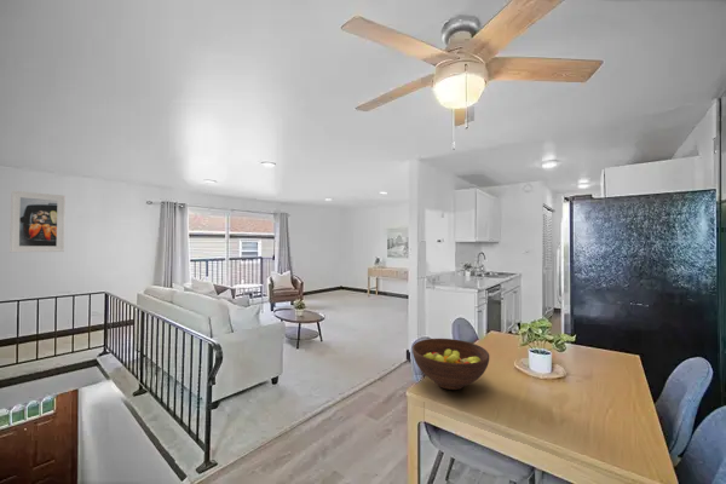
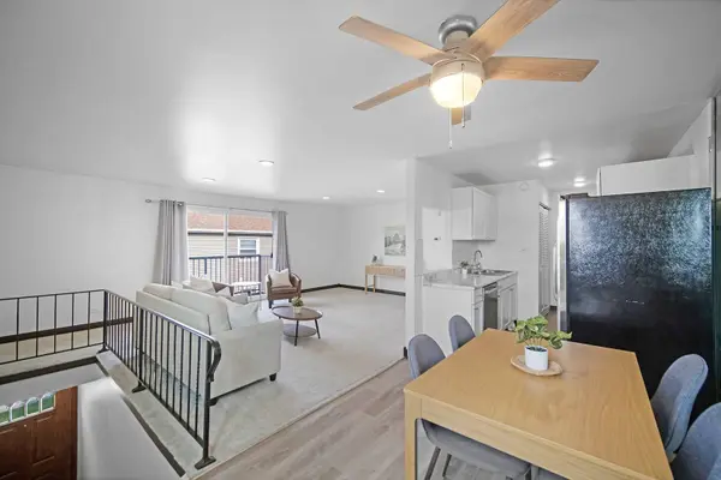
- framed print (39, 221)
- fruit bowl (449, 367)
